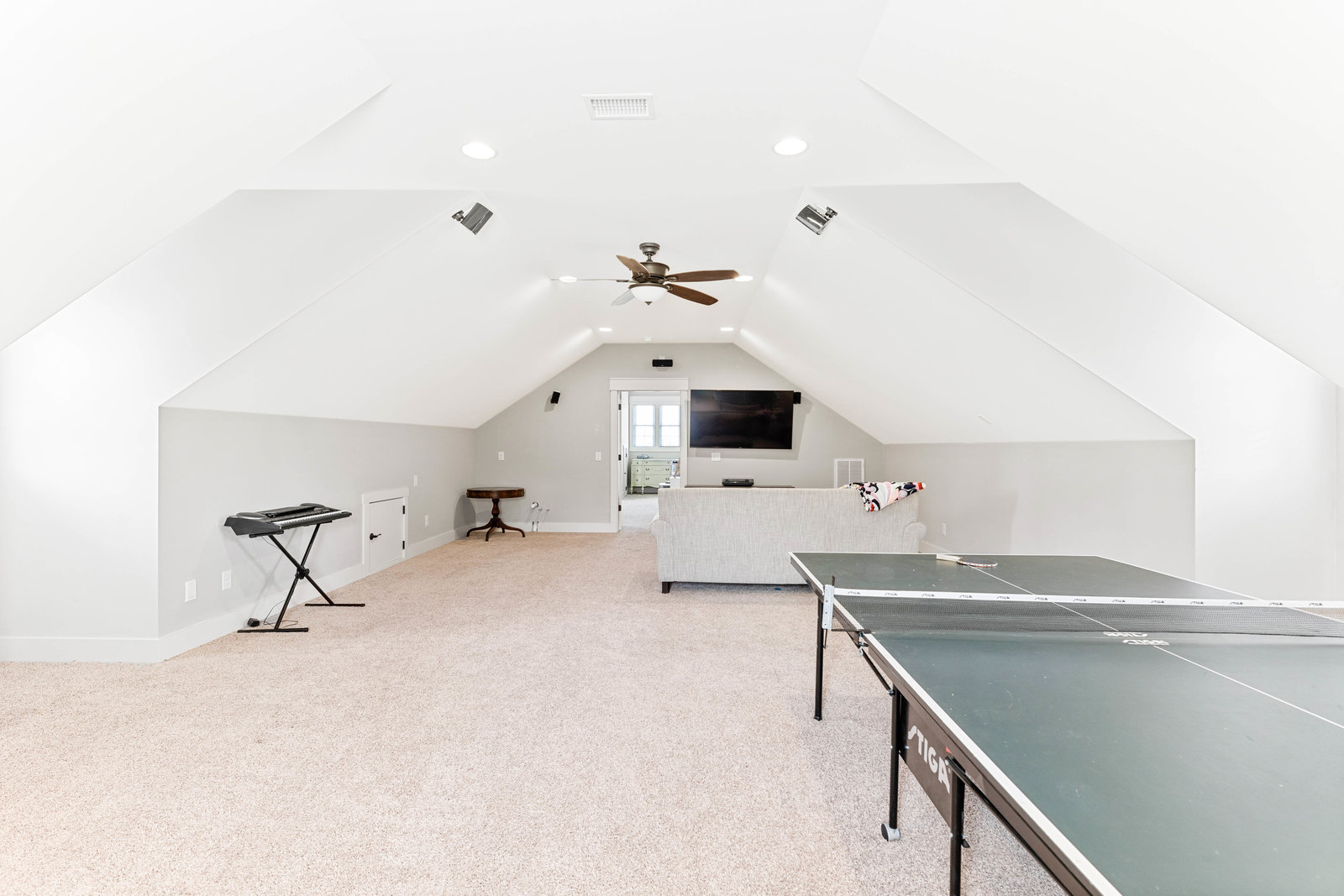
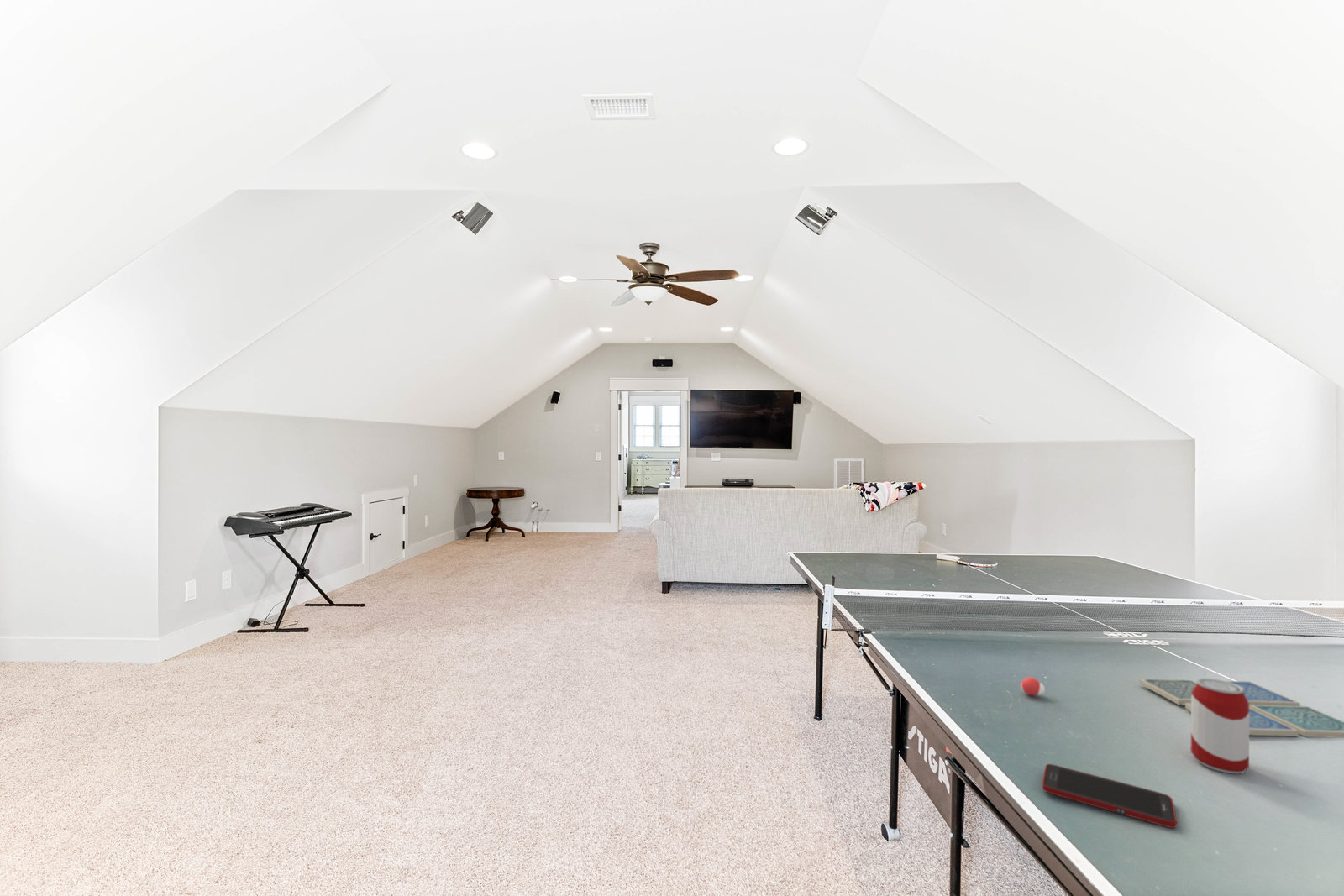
+ beverage can (1219, 724)
+ drink coaster (1248, 702)
+ cell phone (1105, 794)
+ ping-pong ball (1032, 685)
